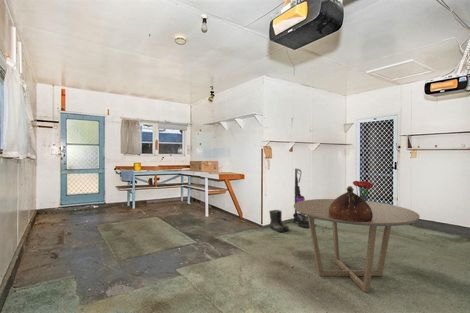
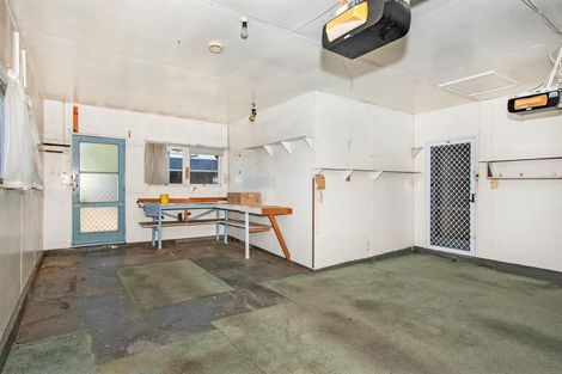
- vacuum cleaner (301, 196)
- boots (278, 220)
- dining table (338, 244)
- ceramic jug (349, 201)
- bouquet (362, 195)
